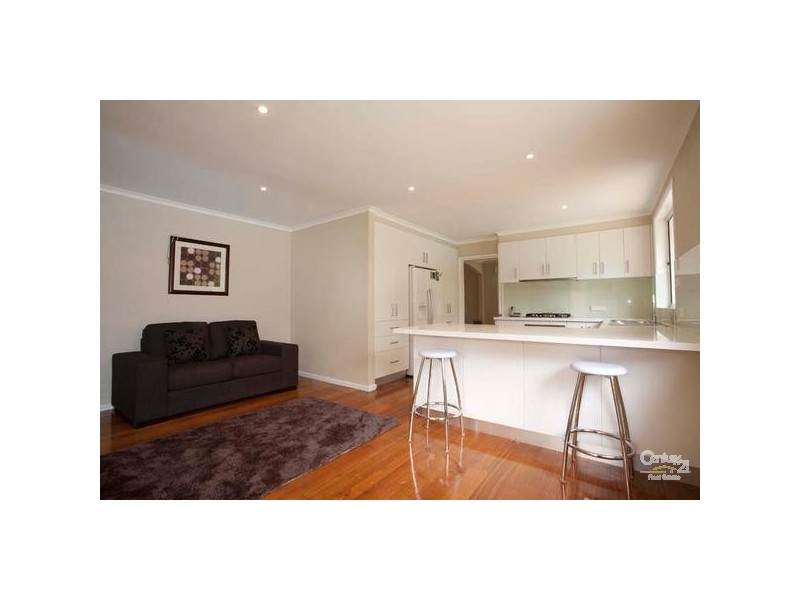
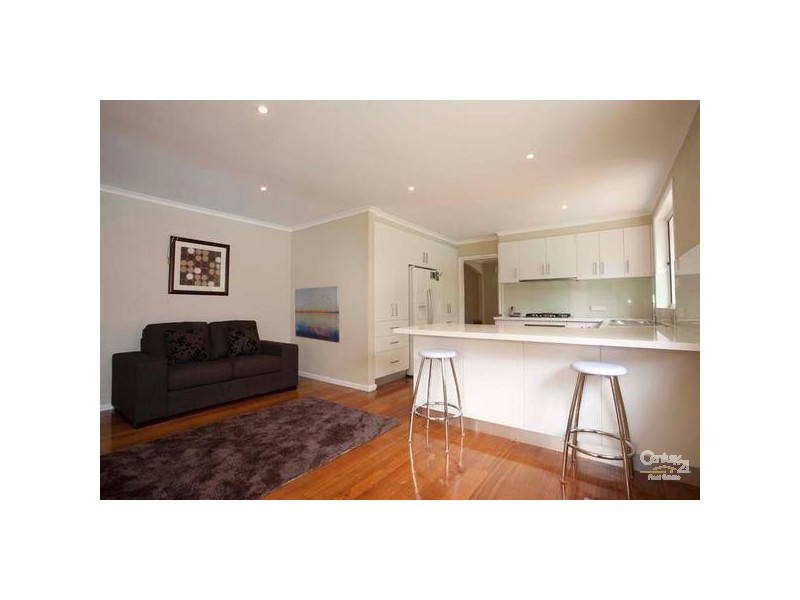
+ wall art (315, 313)
